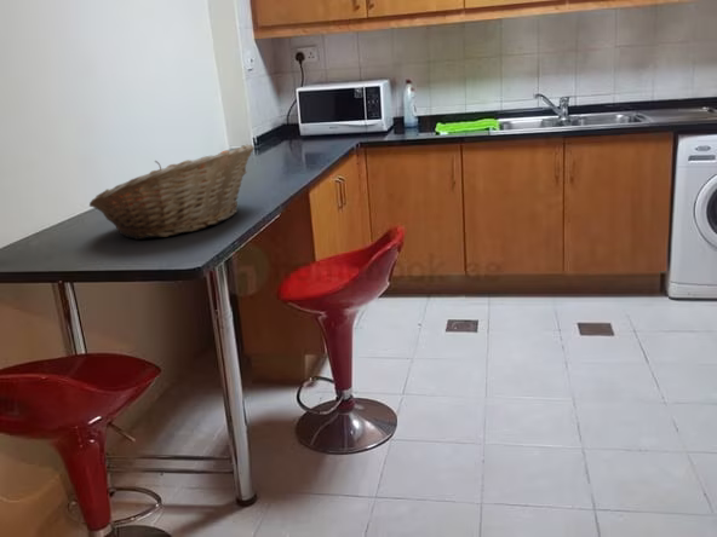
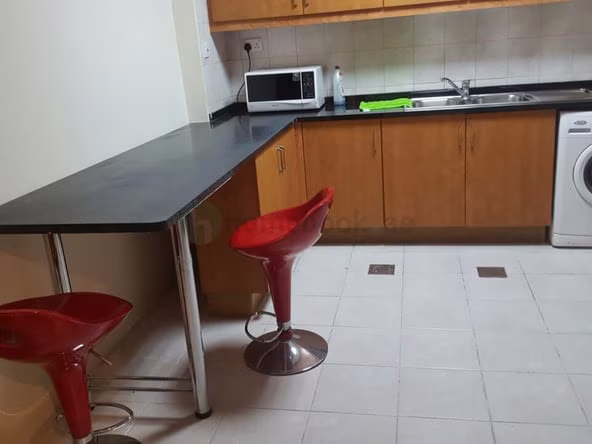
- fruit basket (178, 187)
